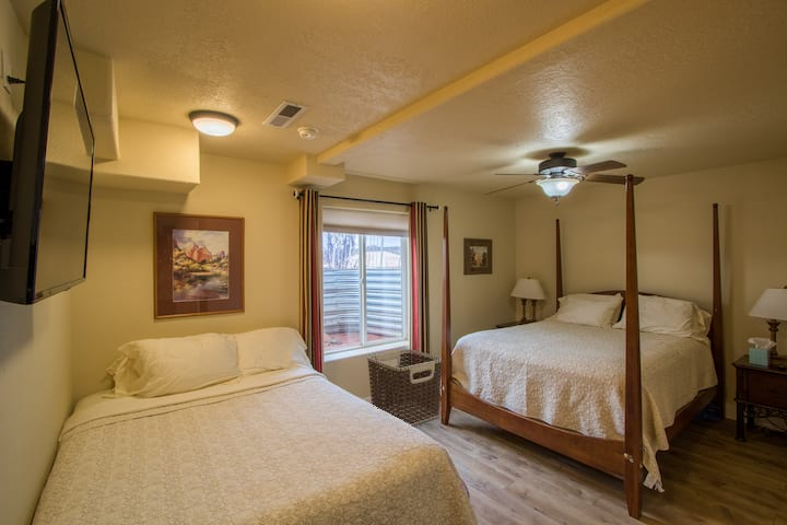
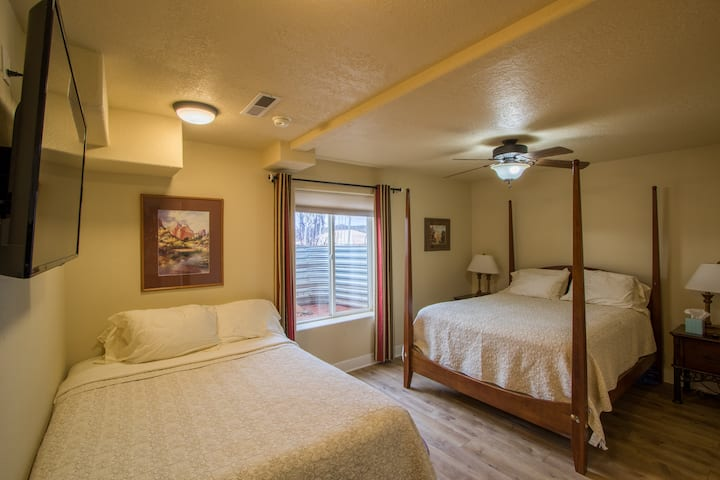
- clothes hamper (404, 385)
